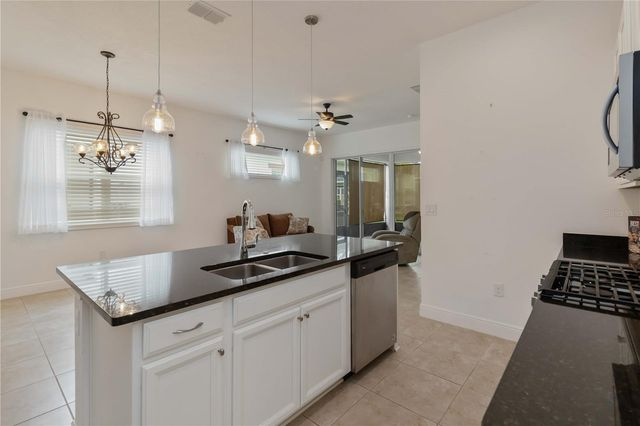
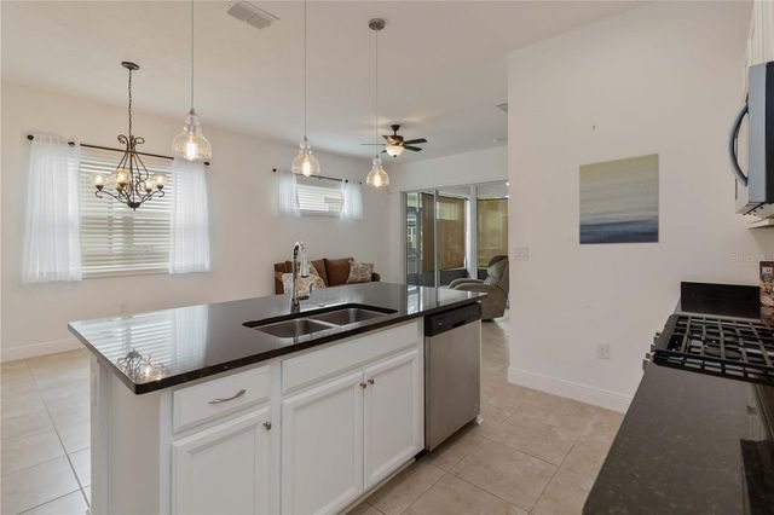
+ wall art (617, 201)
